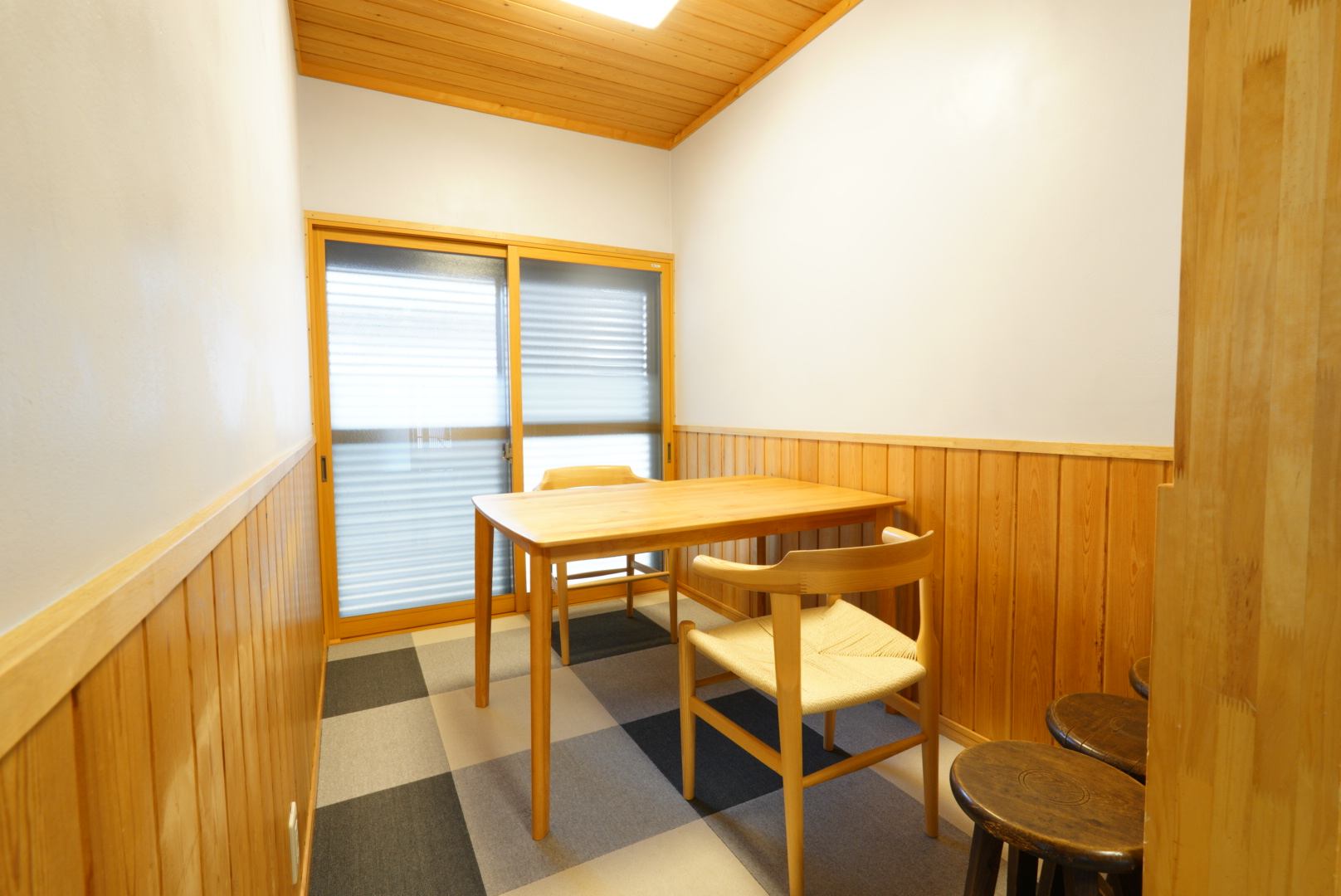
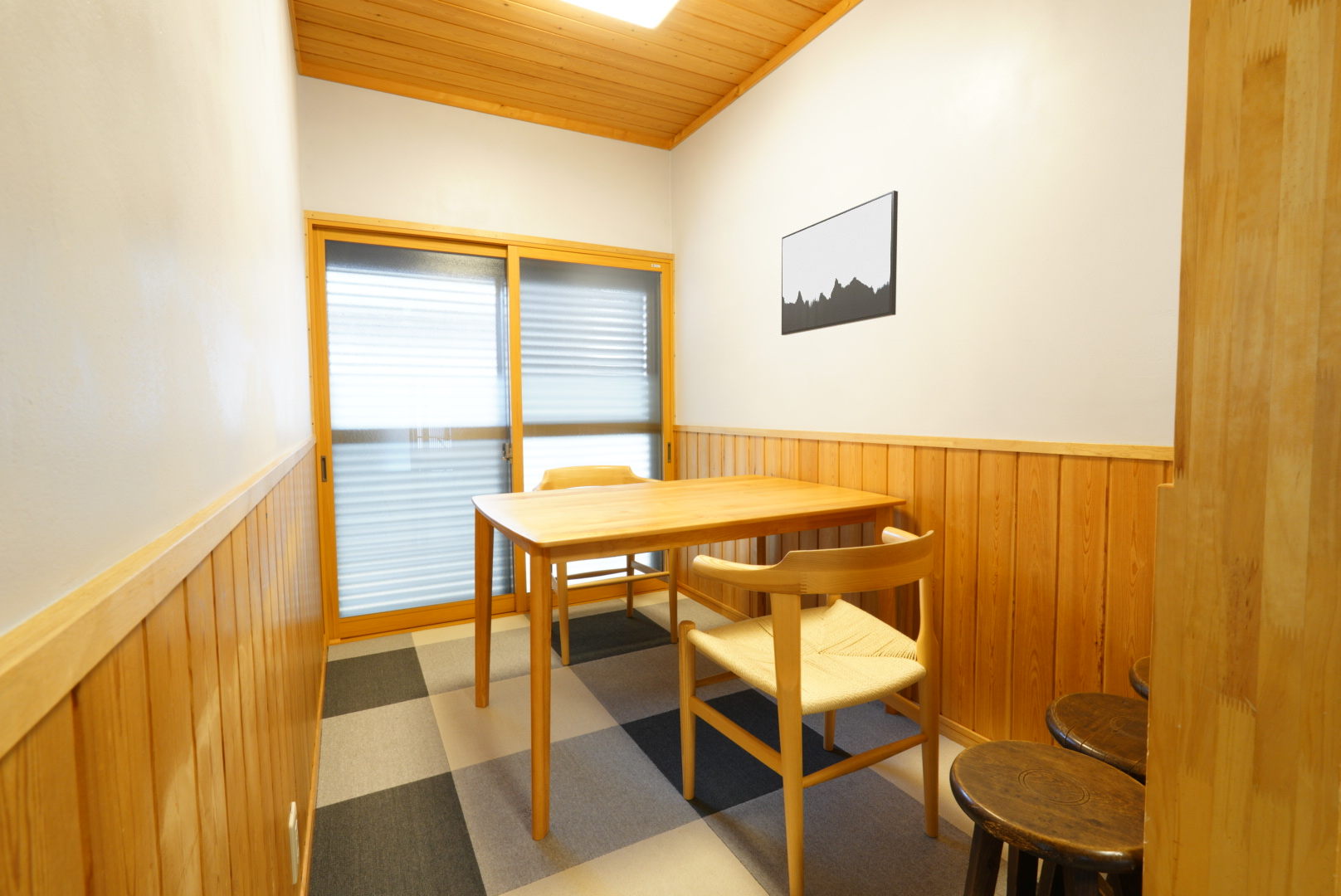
+ wall art (832, 271)
